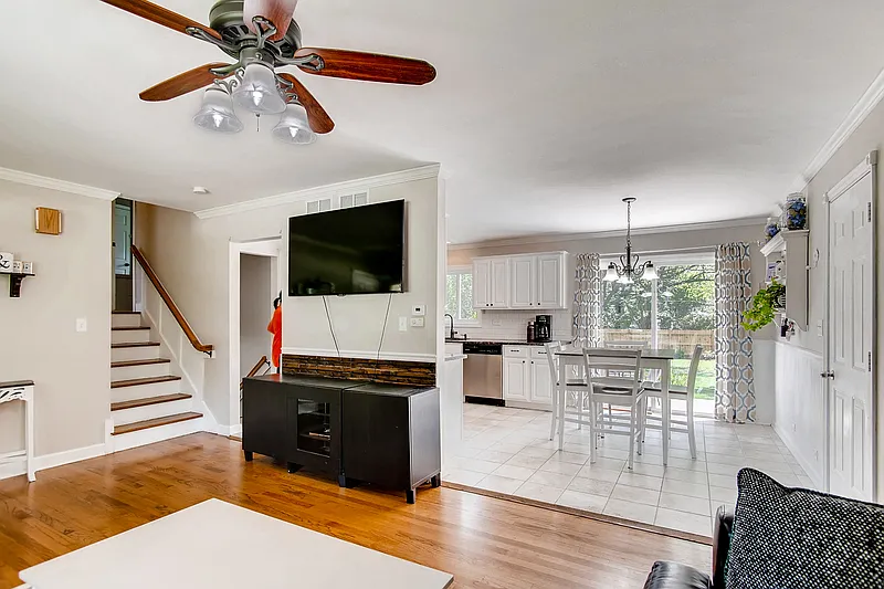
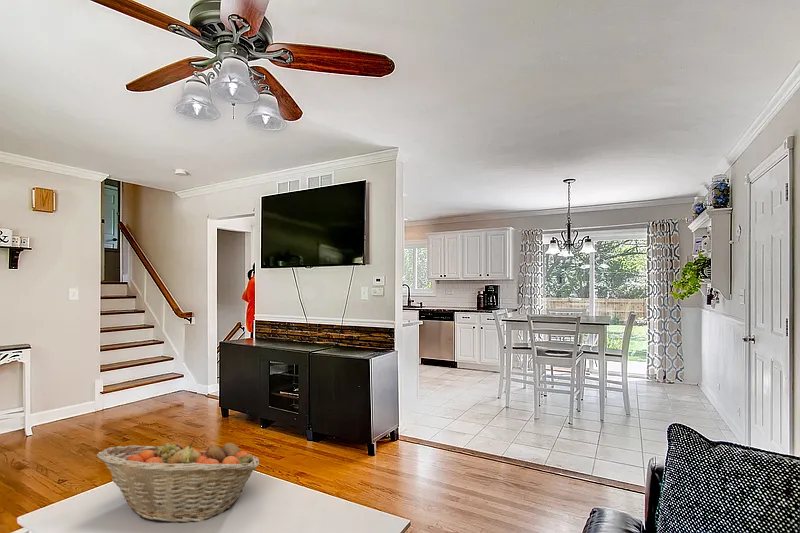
+ fruit basket (181, 469)
